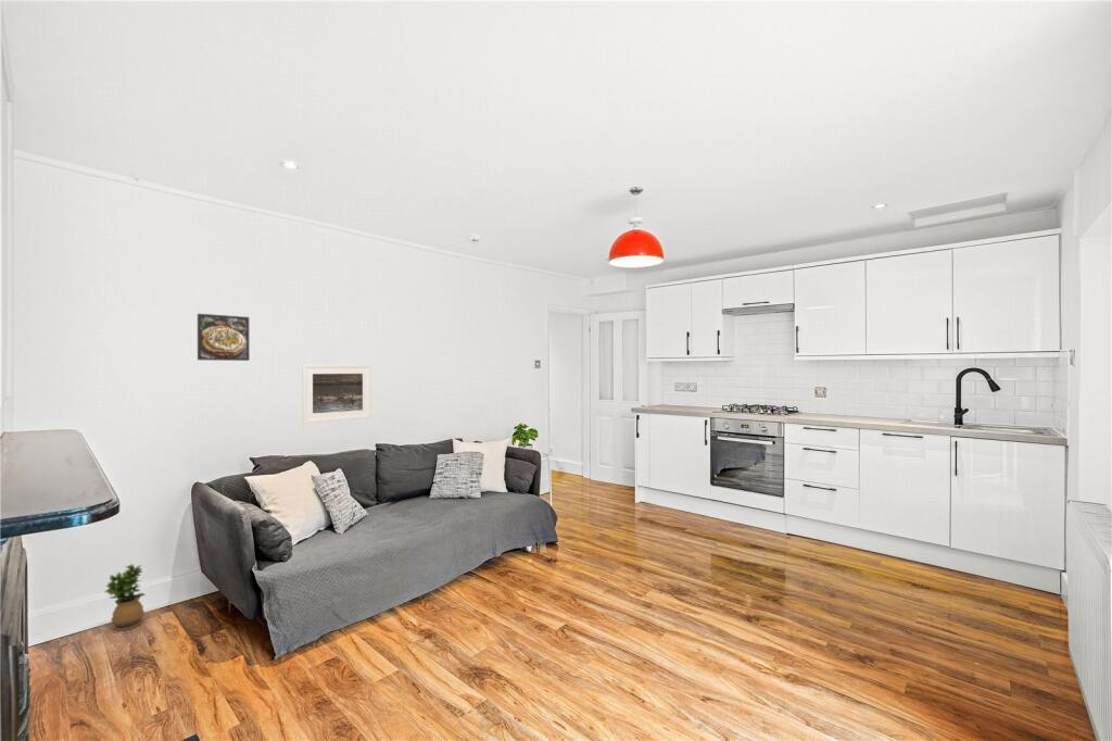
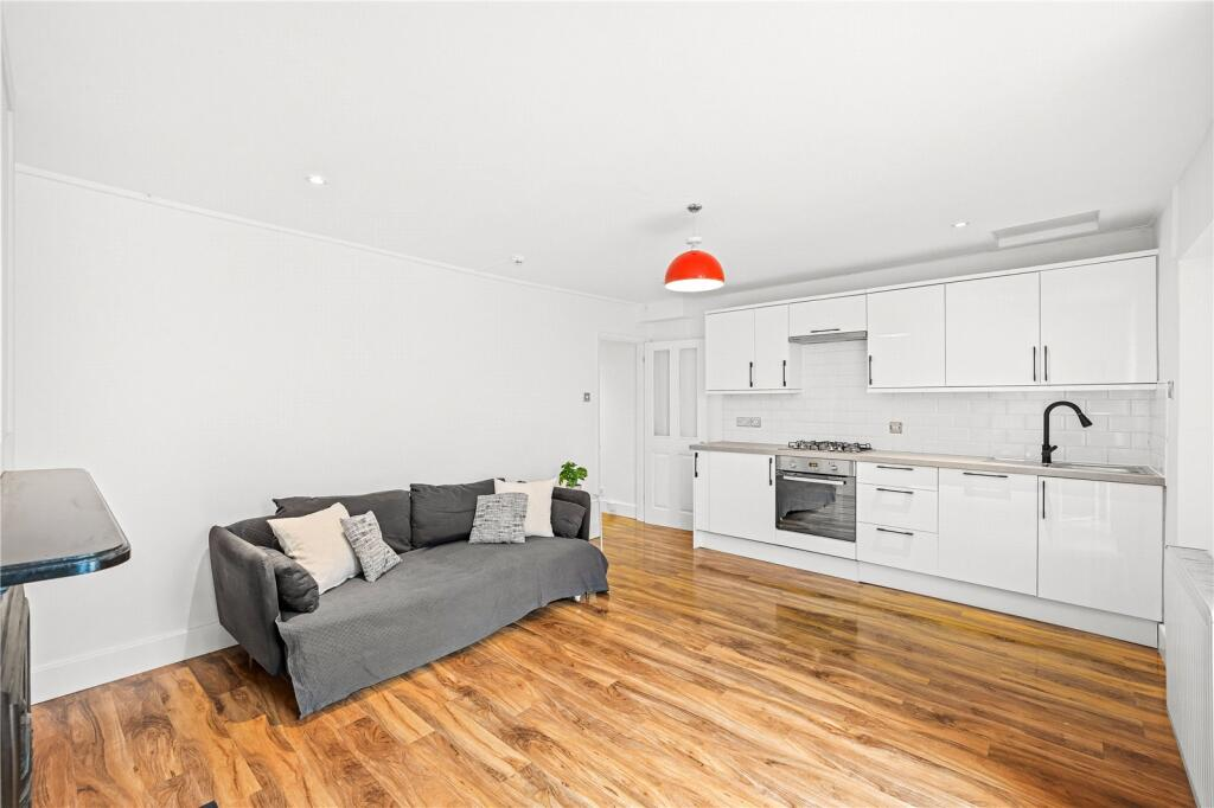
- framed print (338, 392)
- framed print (224, 337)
- potted plant (124, 595)
